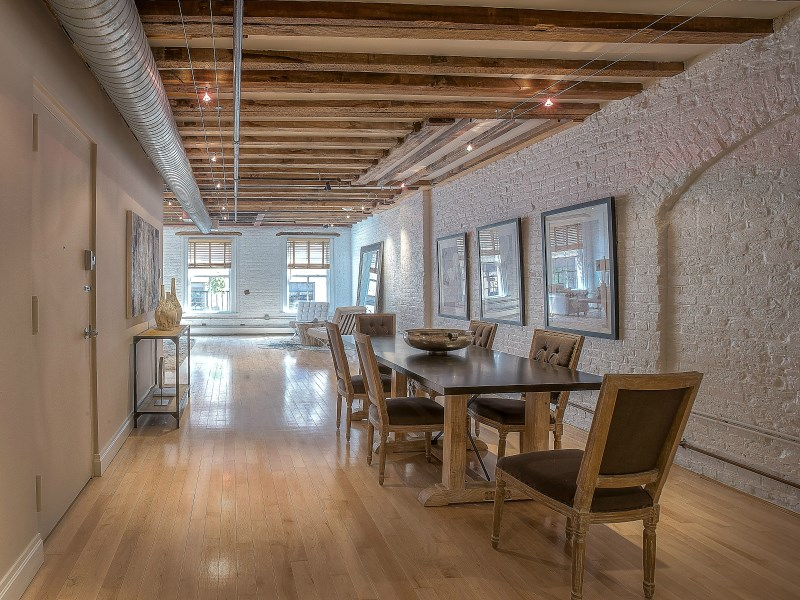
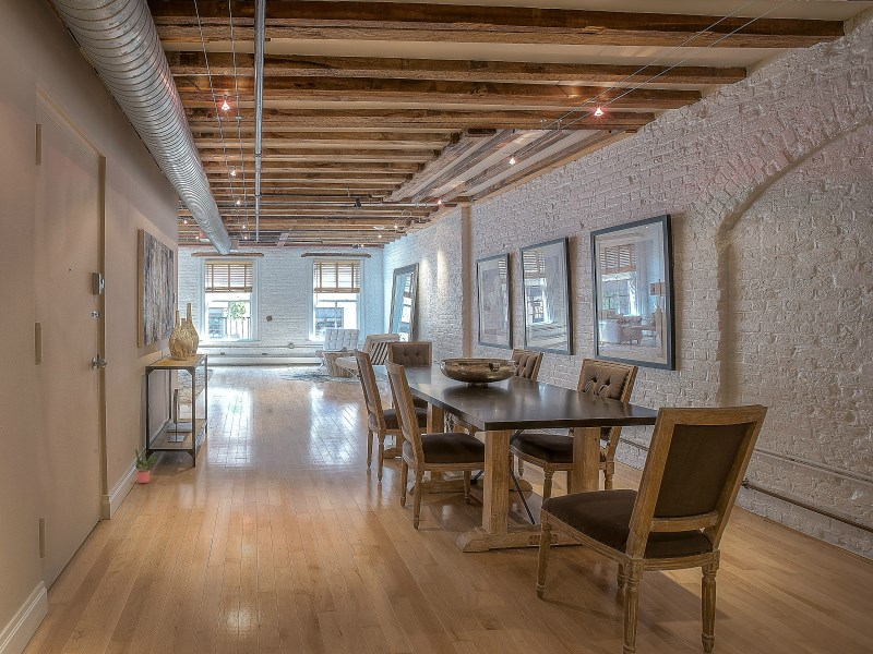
+ potted plant (146, 464)
